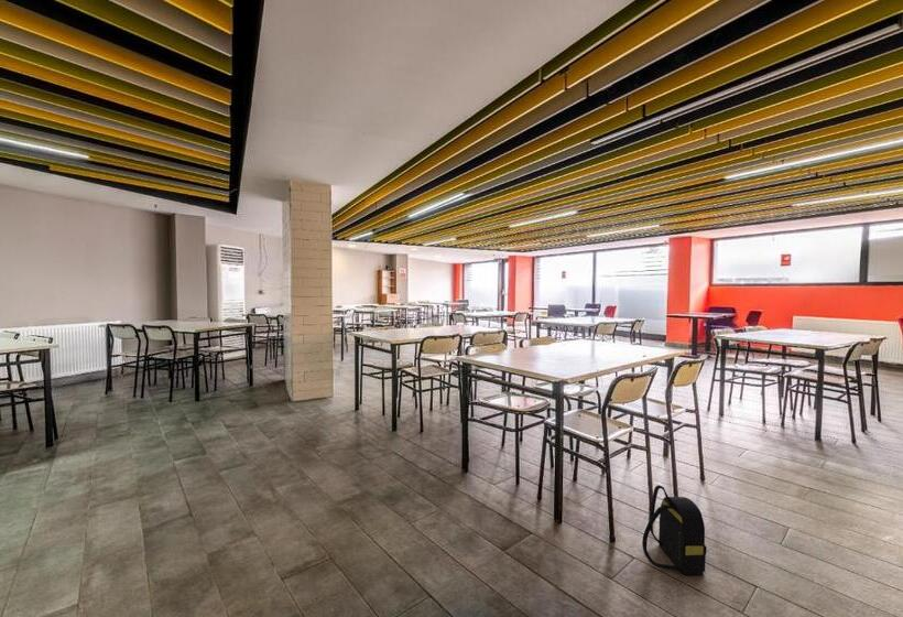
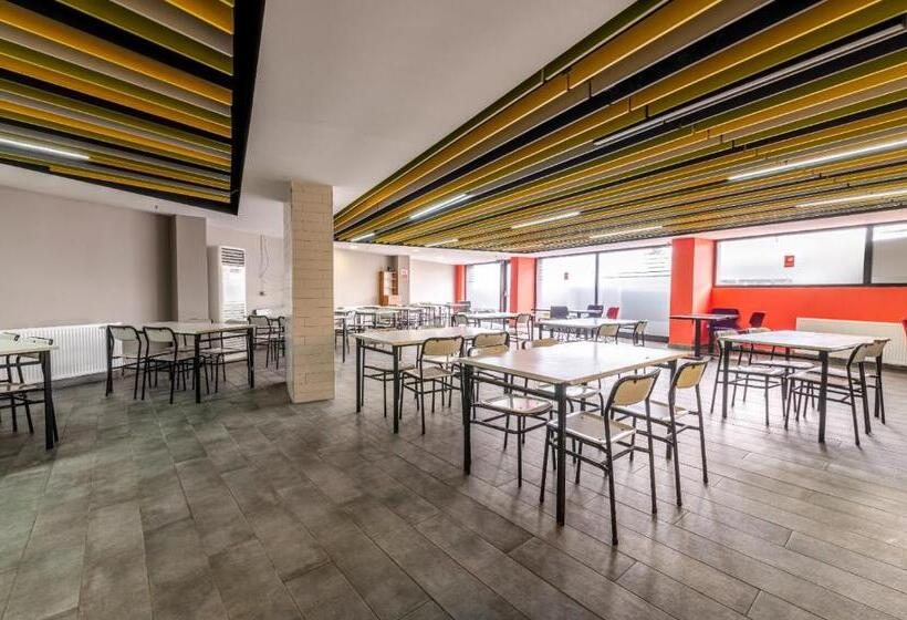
- backpack (668, 523)
